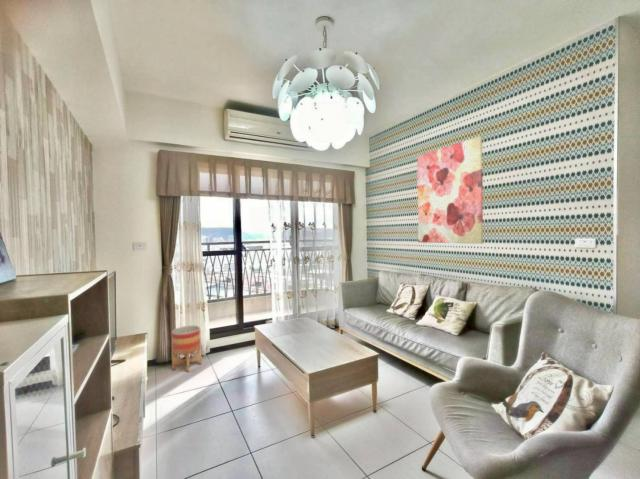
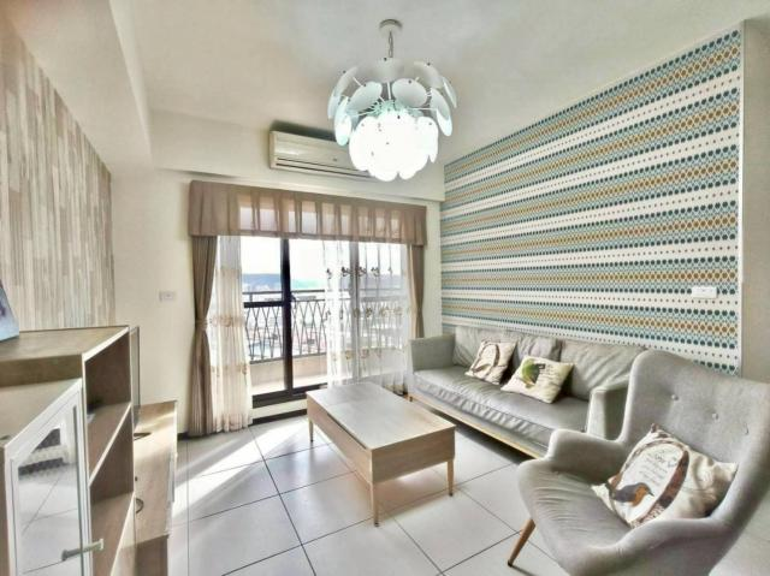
- wall art (446, 195)
- planter (186, 348)
